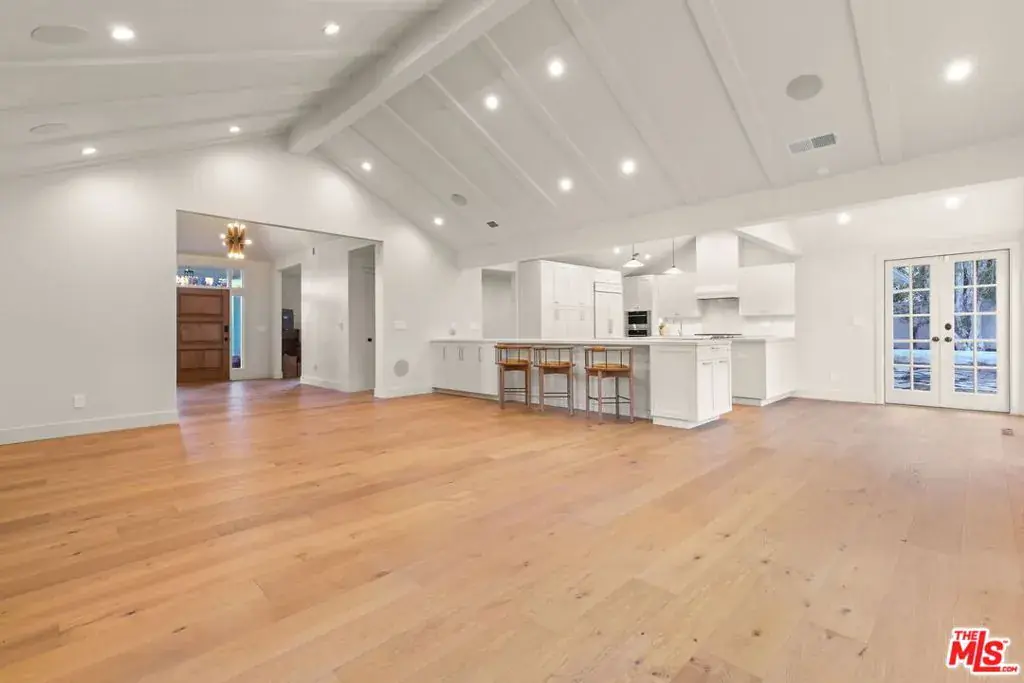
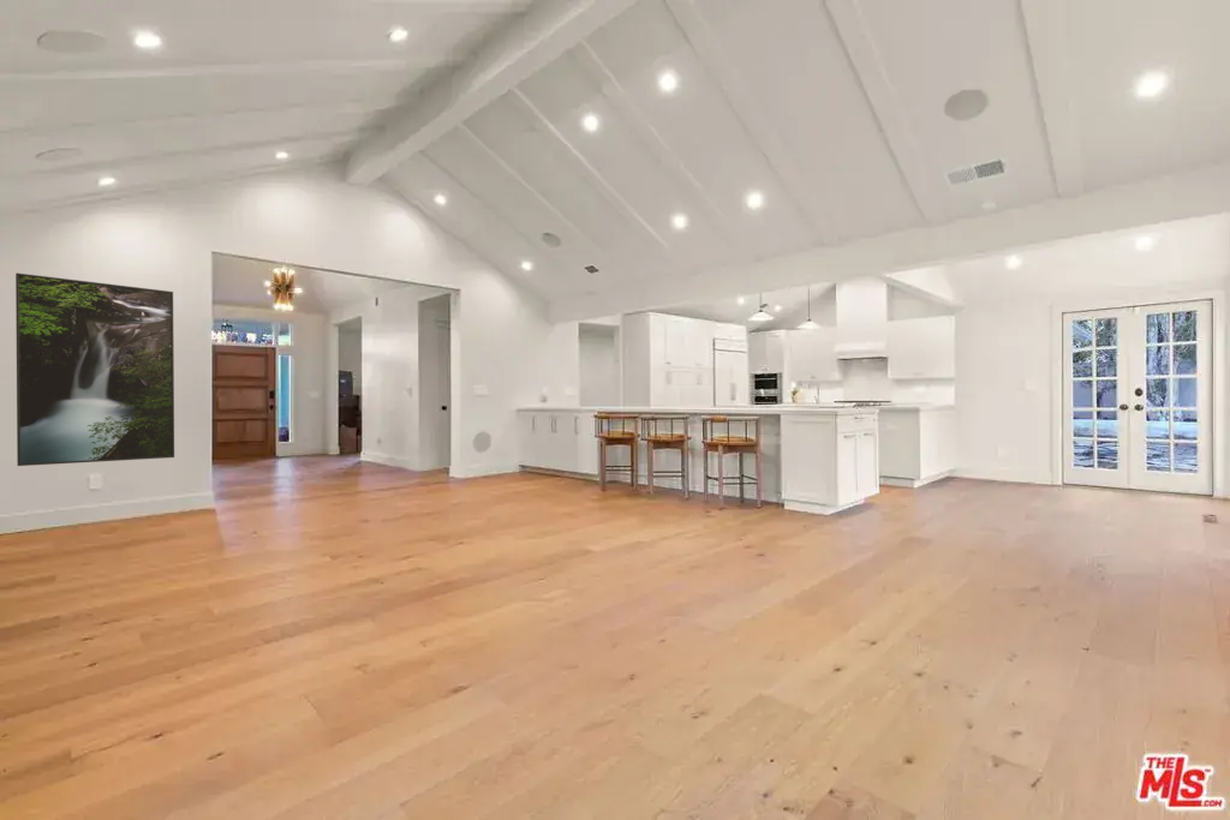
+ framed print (101, 372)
